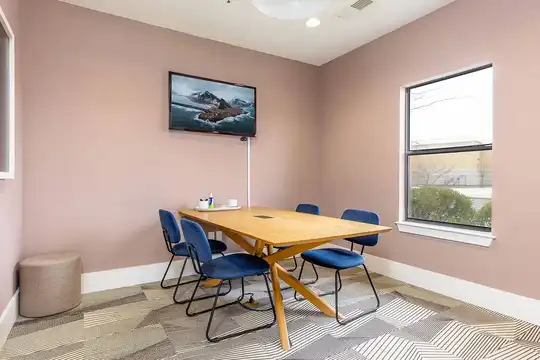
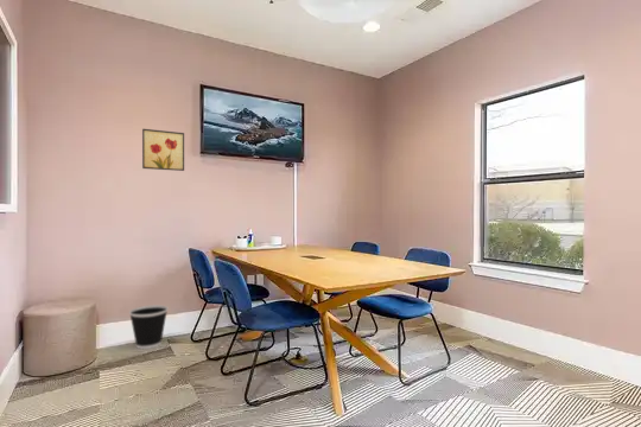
+ wall art (163, 149)
+ wastebasket (148, 326)
